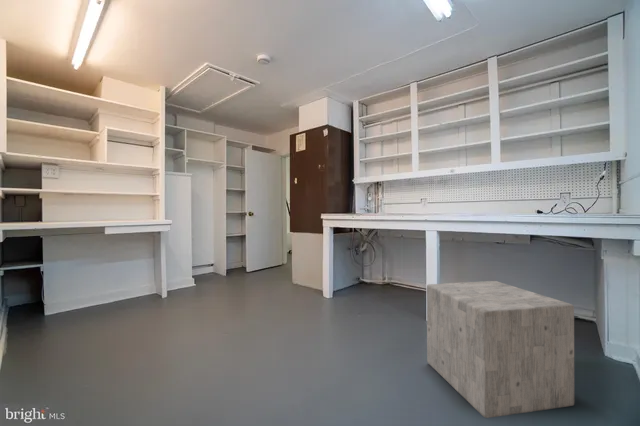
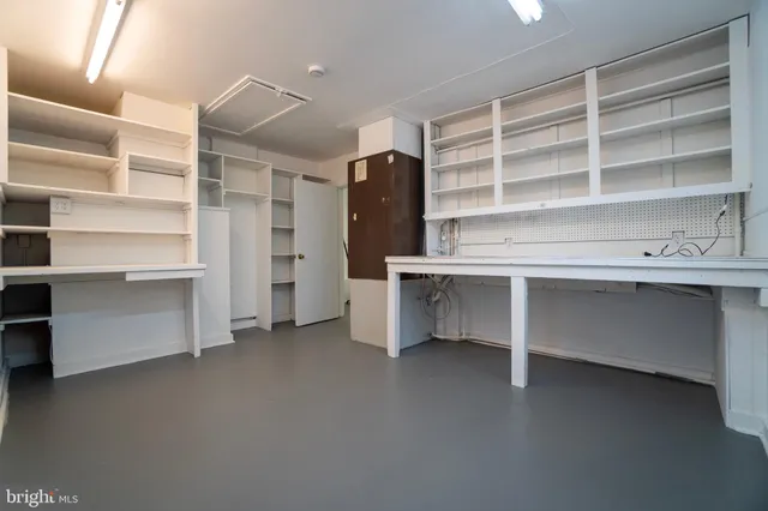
- stool (491, 337)
